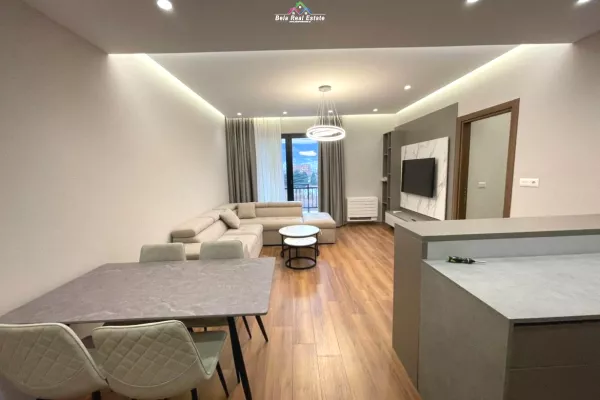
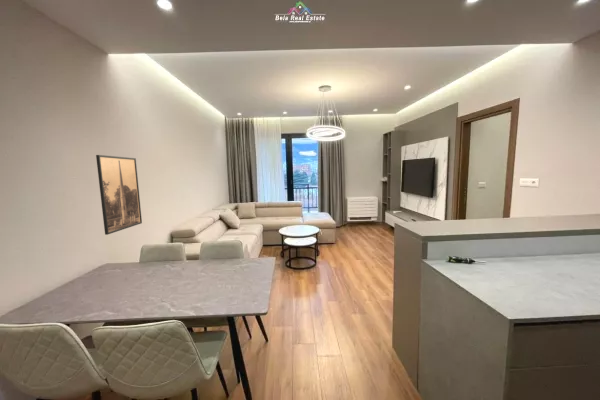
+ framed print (121, 193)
